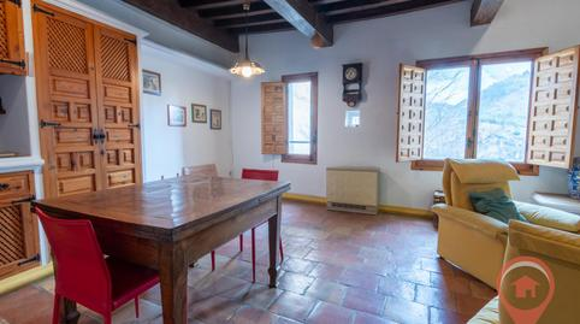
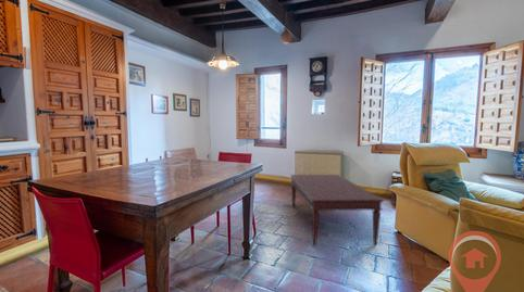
+ coffee table (326, 203)
